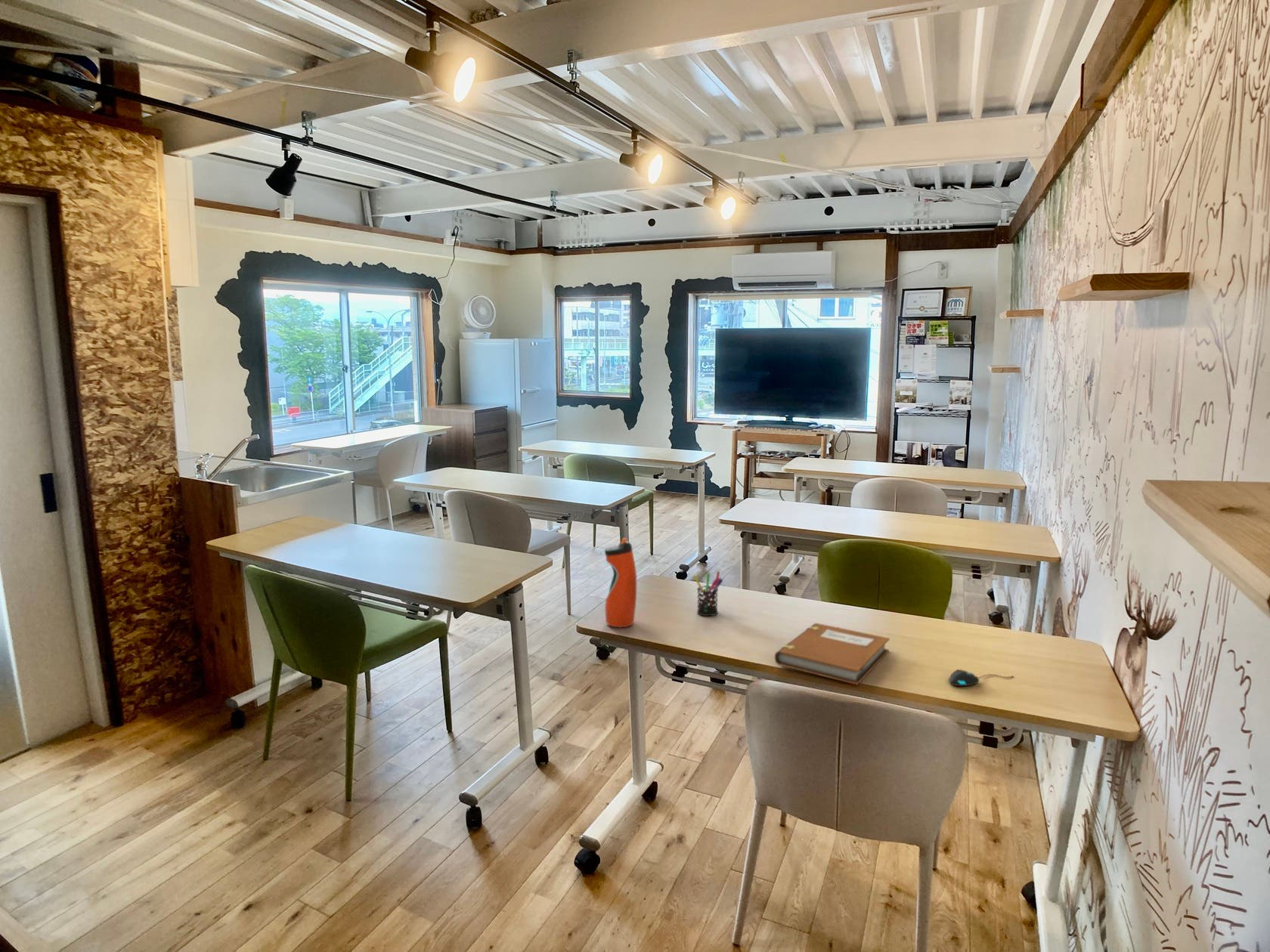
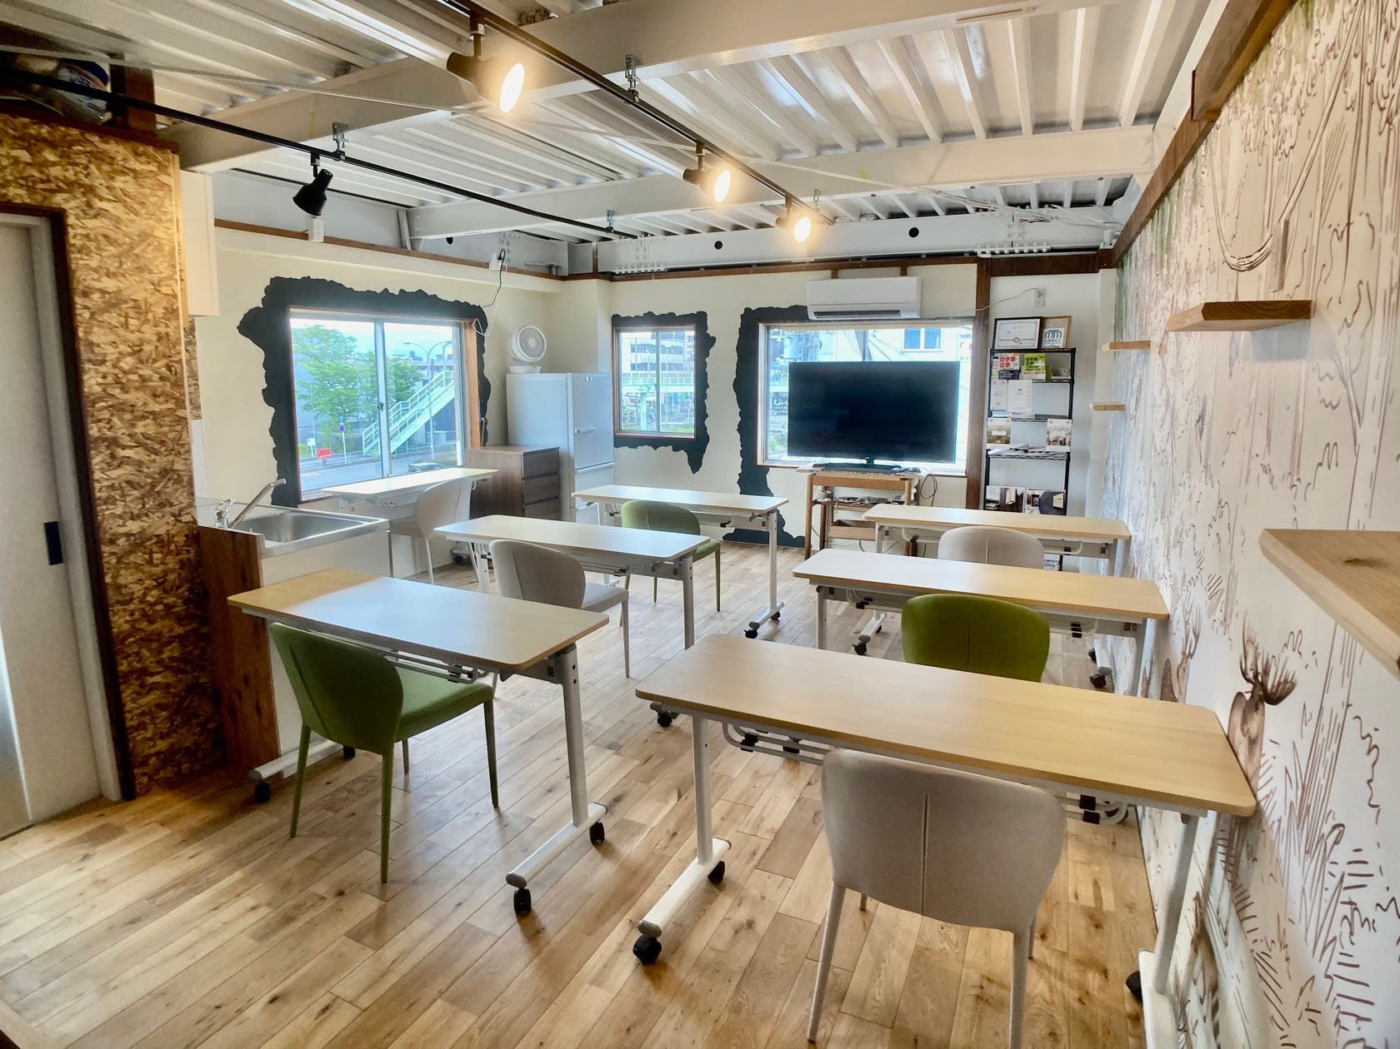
- pen holder (708, 591)
- notebook (833, 650)
- mouse (981, 676)
- water bottle (620, 581)
